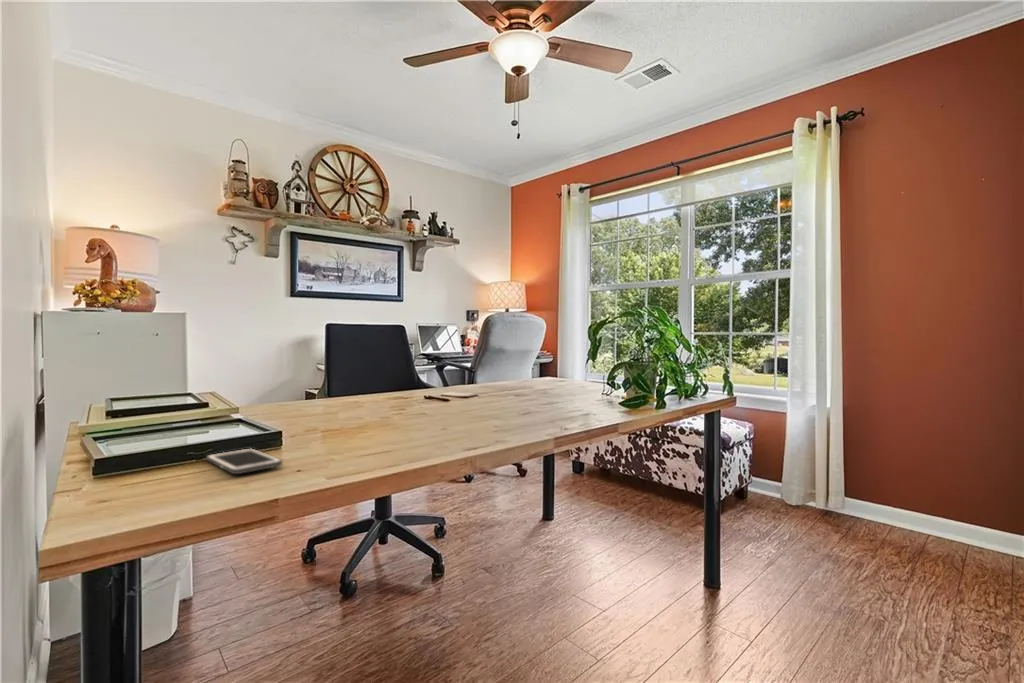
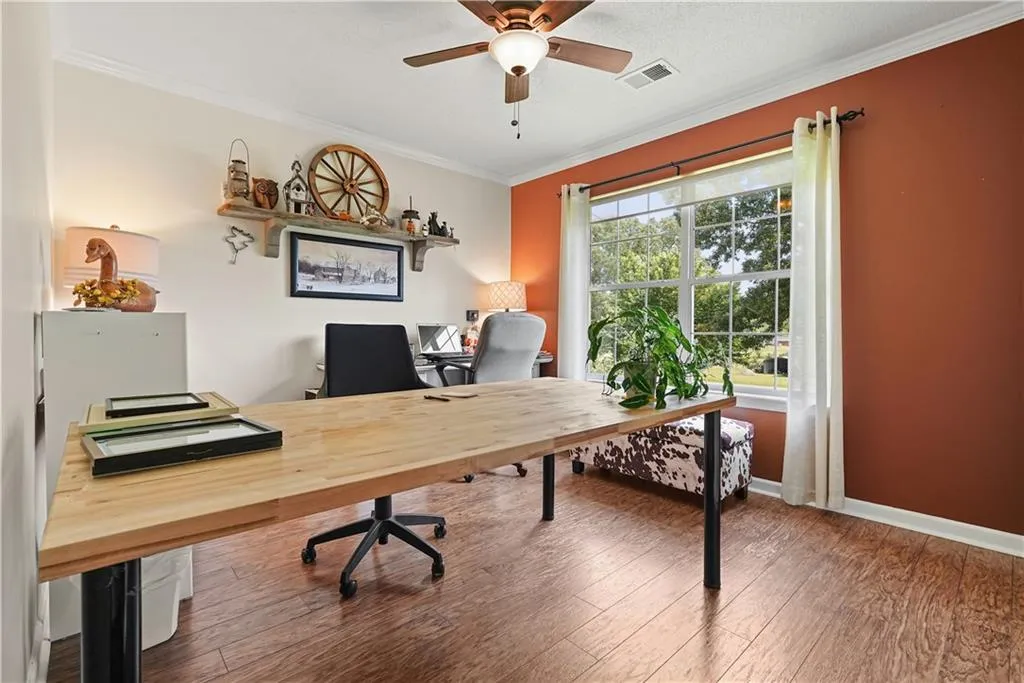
- cell phone (243, 460)
